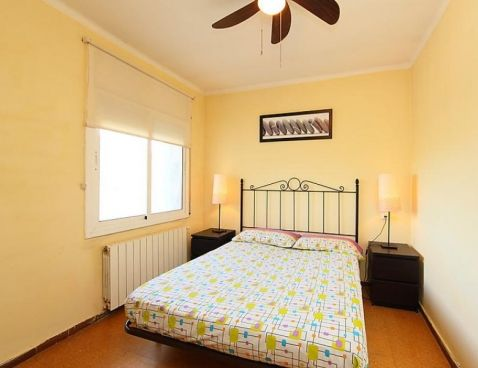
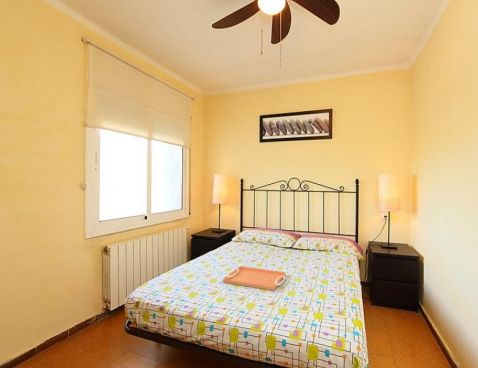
+ serving tray (255, 277)
